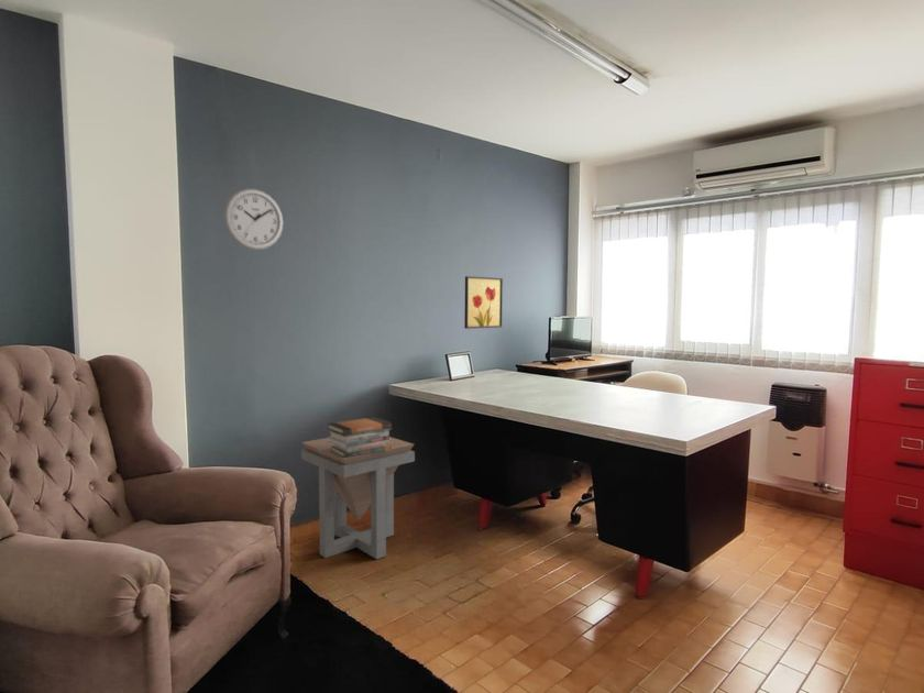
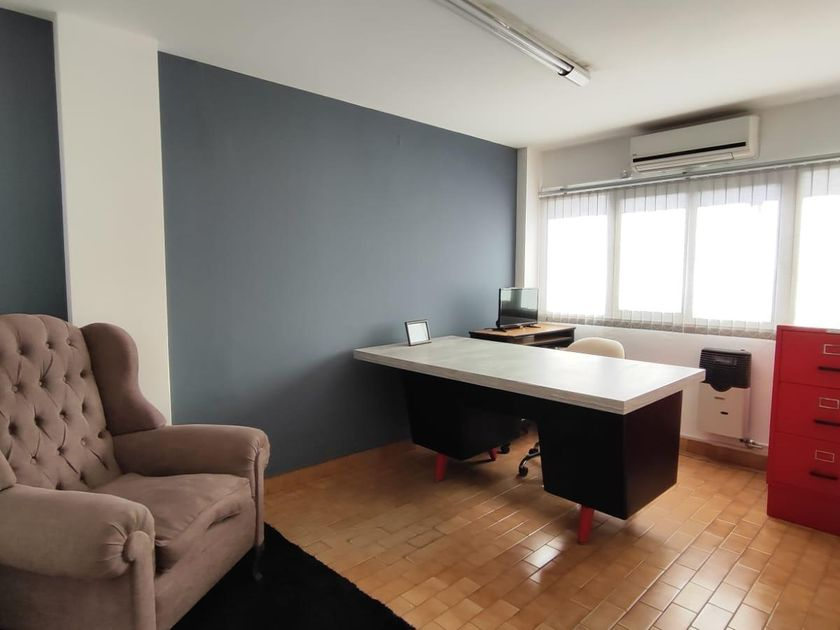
- book stack (360, 436)
- side table (358, 494)
- wall clock (255, 219)
- wall art (483, 302)
